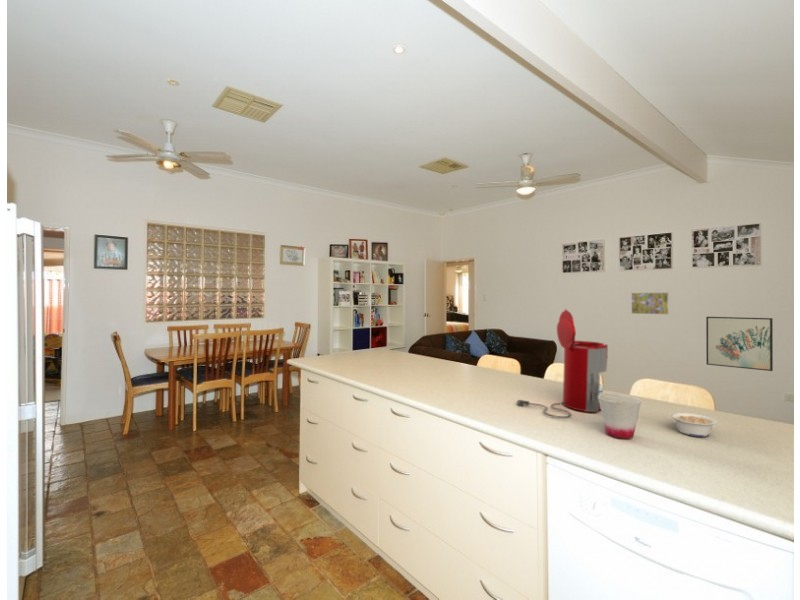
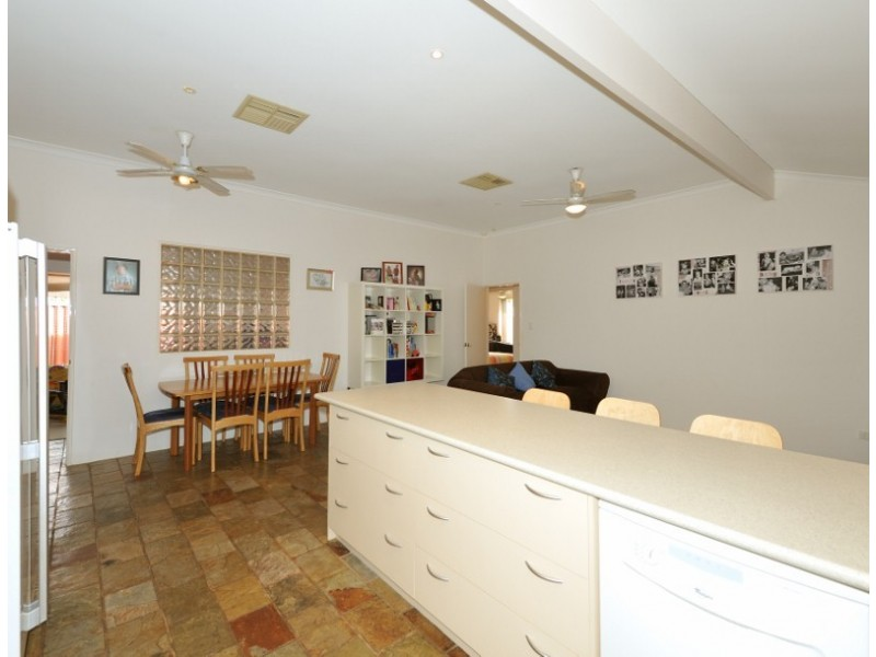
- cup (619, 416)
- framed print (649, 303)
- legume (693, 424)
- wall art (738, 342)
- coffee maker (564, 359)
